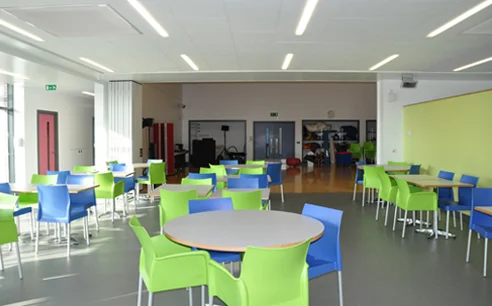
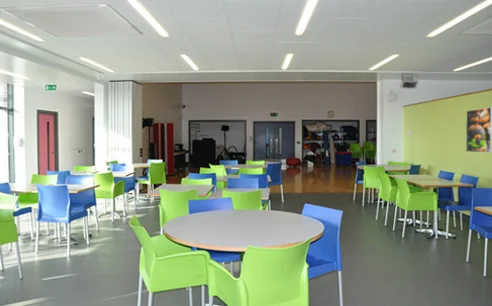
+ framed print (478, 130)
